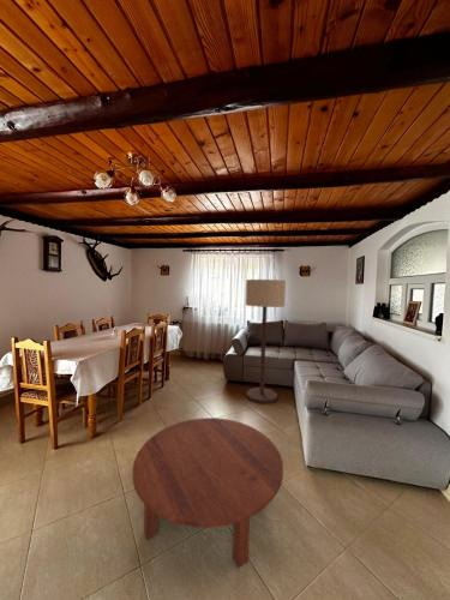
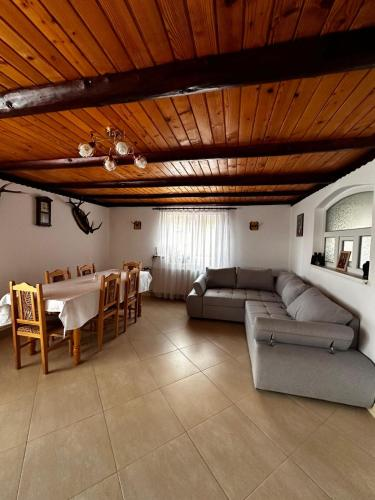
- coffee table (208, 480)
- floor lamp (263, 338)
